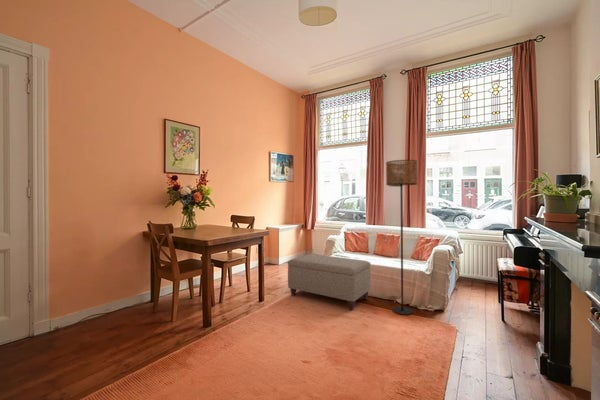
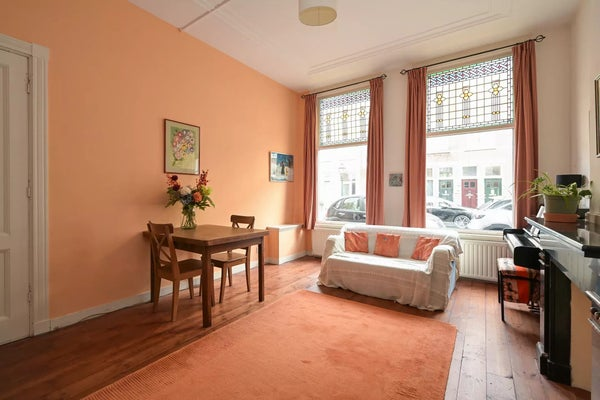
- ottoman (328, 278)
- floor lamp (401, 236)
